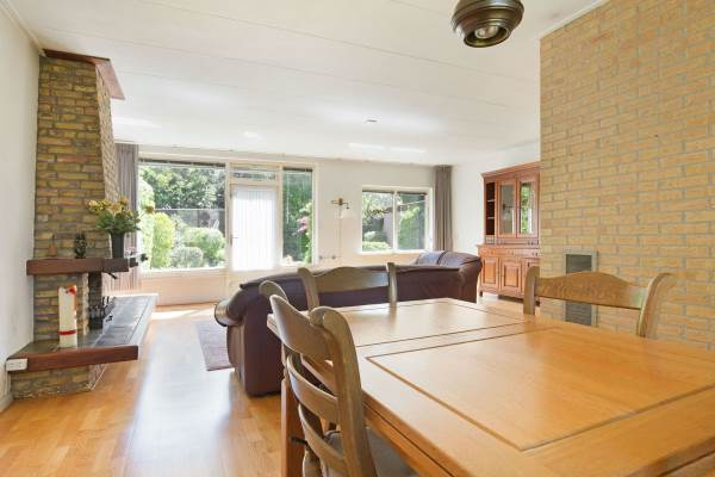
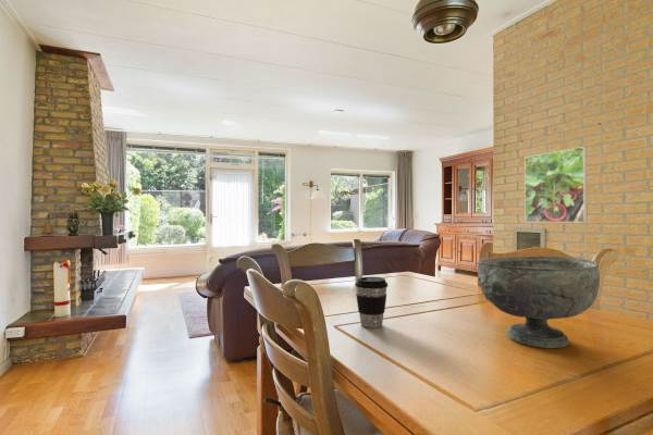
+ decorative bowl (534, 298)
+ coffee cup (371, 301)
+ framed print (553, 187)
